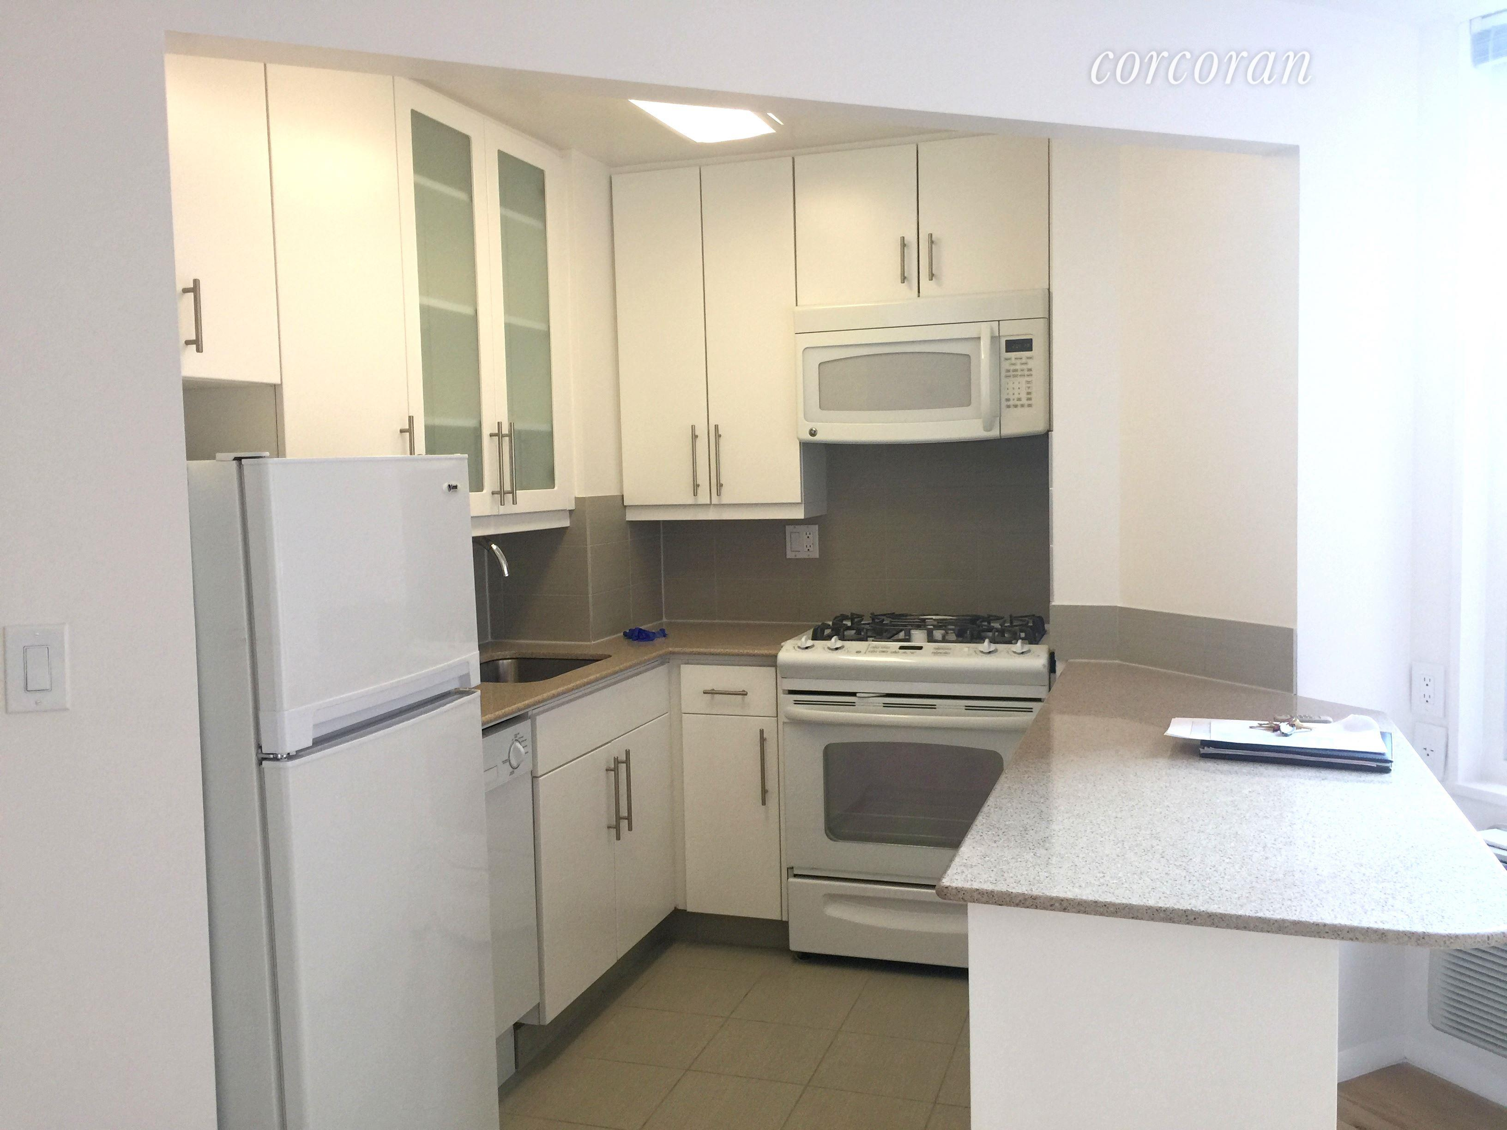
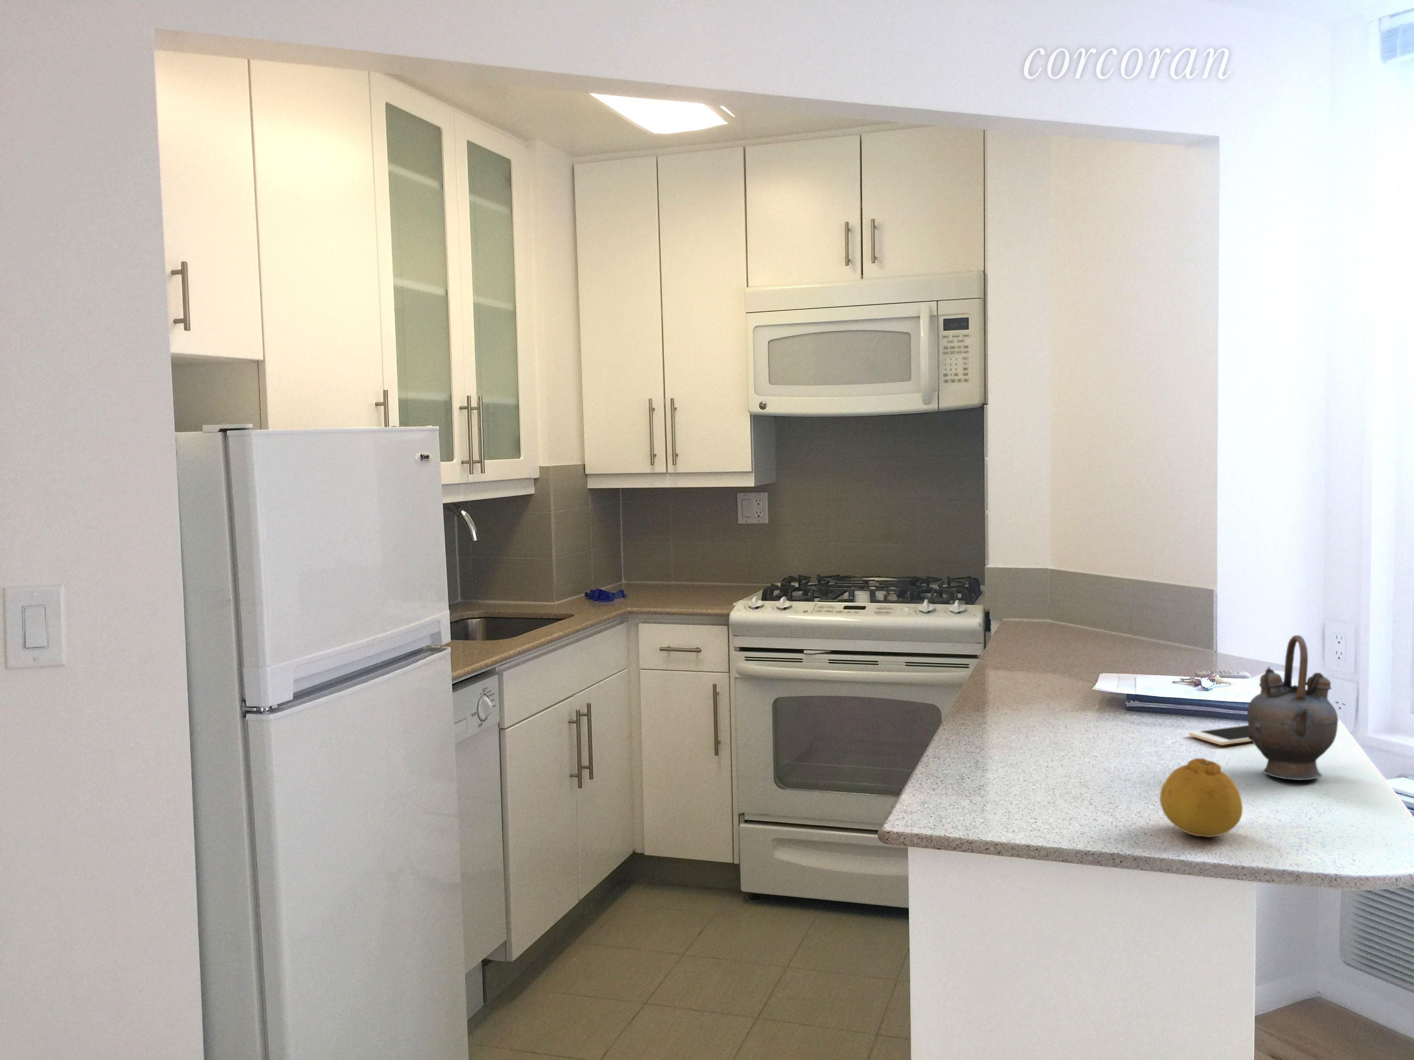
+ cell phone (1240, 734)
+ teapot (1294, 707)
+ fruit (1201, 797)
